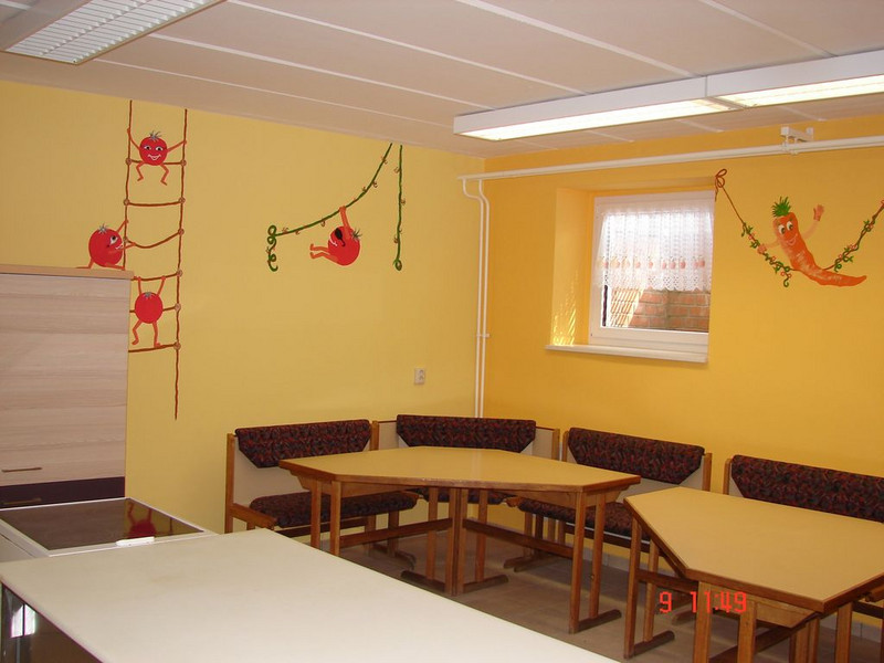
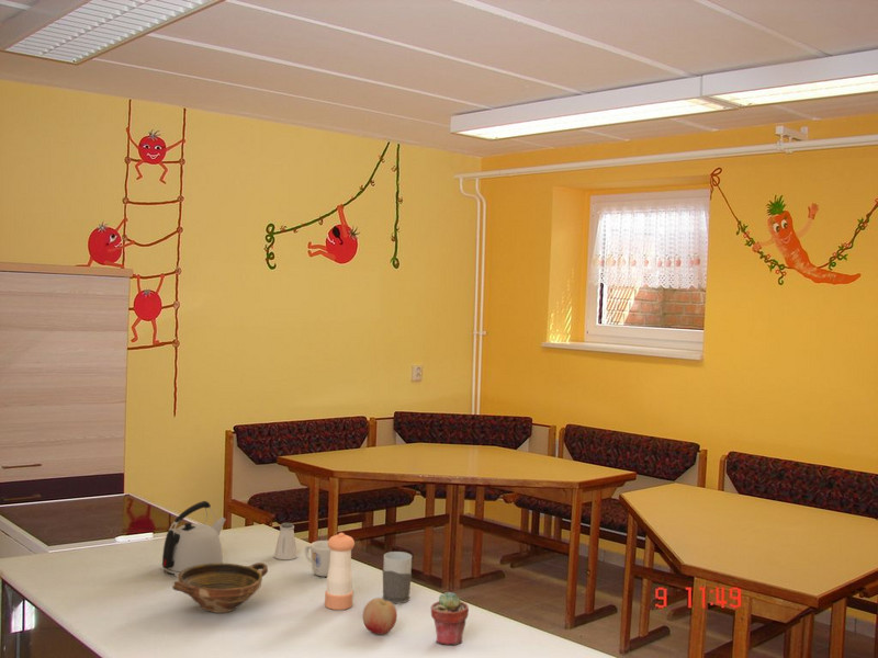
+ mug (399, 575)
+ saltshaker (286, 540)
+ pepper shaker (339, 568)
+ bowl (221, 588)
+ mug (320, 557)
+ fruit (380, 615)
+ kettle (195, 535)
+ potted succulent (449, 615)
